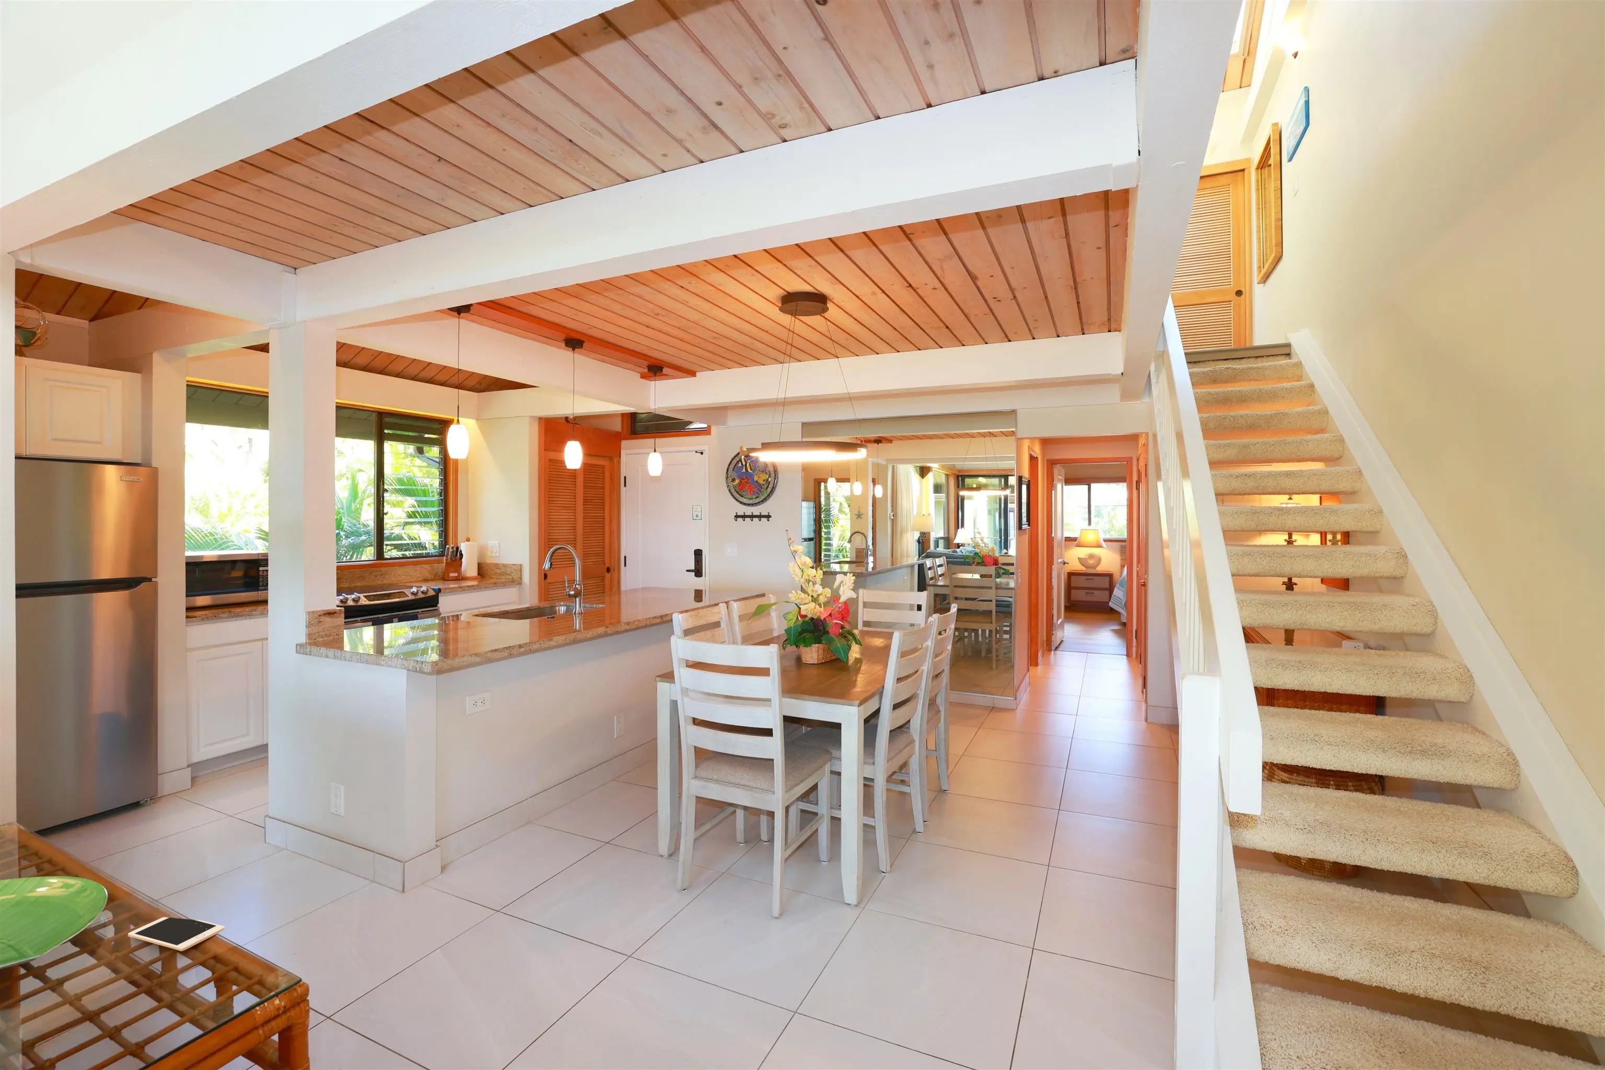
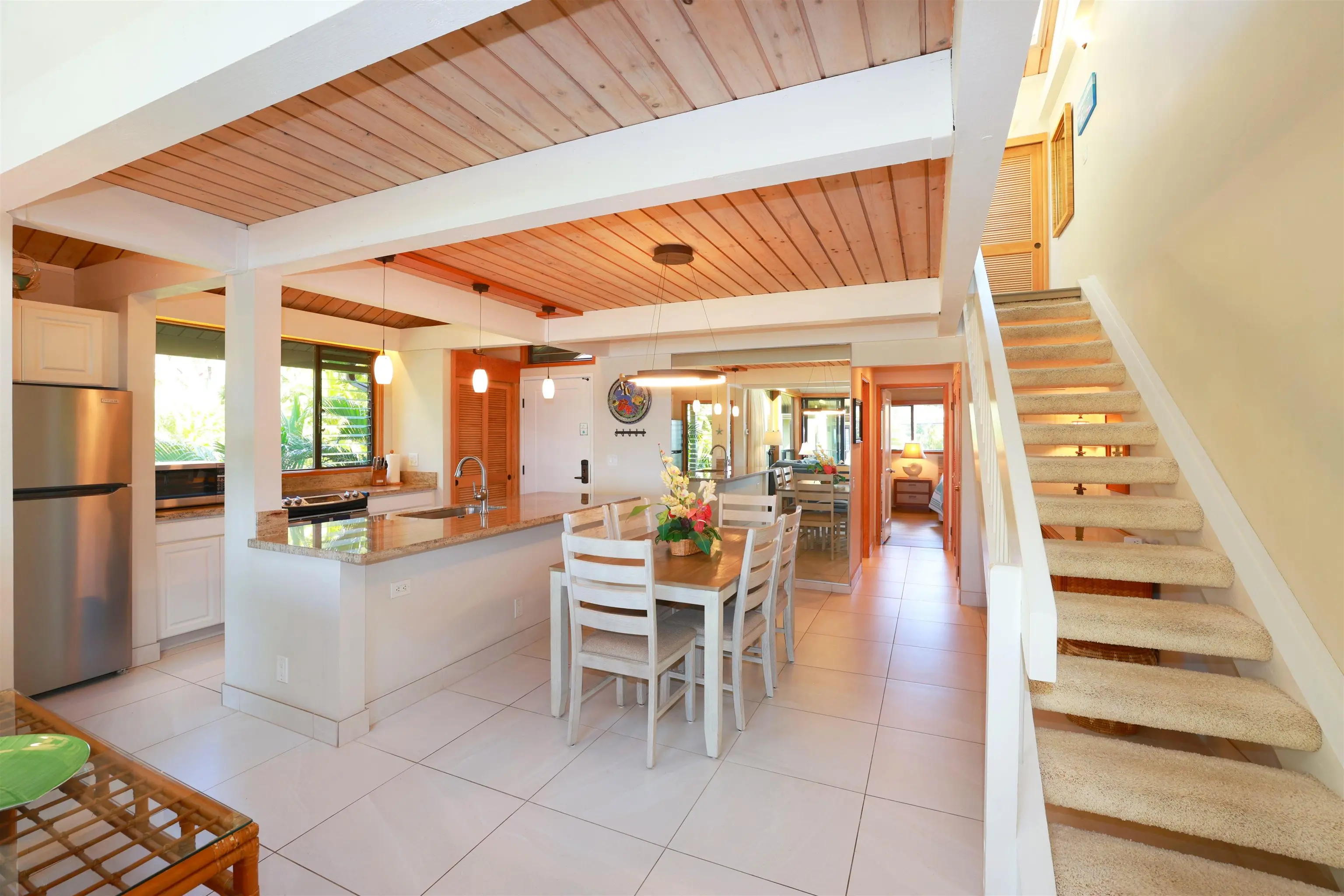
- cell phone (177, 931)
